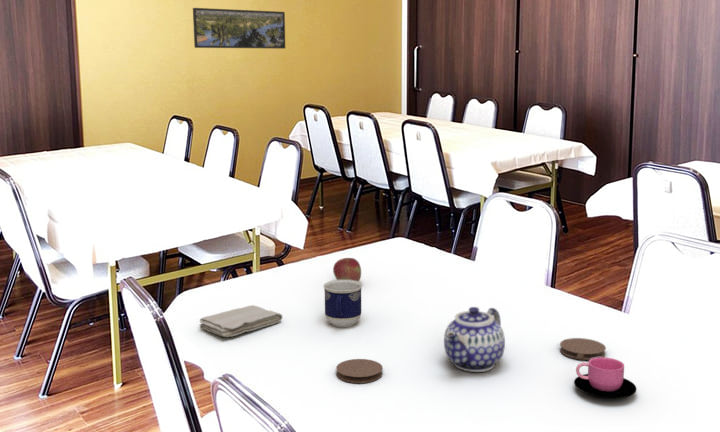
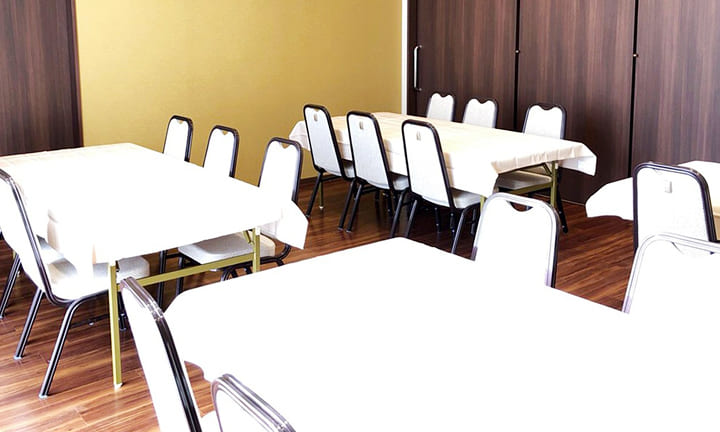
- teapot (474, 336)
- coaster (582, 348)
- fruit (347, 270)
- coaster (359, 370)
- cup (605, 377)
- washcloth (240, 319)
- cup (342, 306)
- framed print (241, 29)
